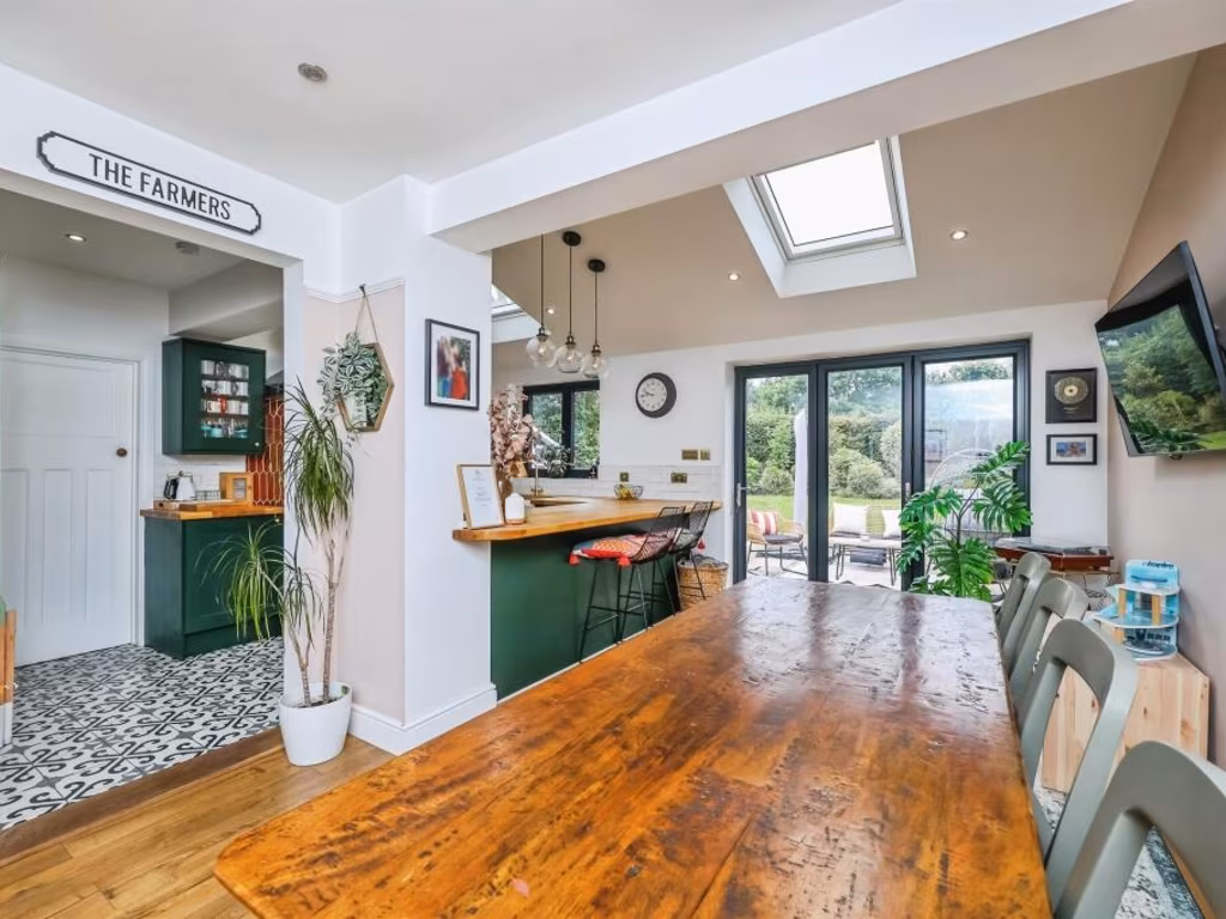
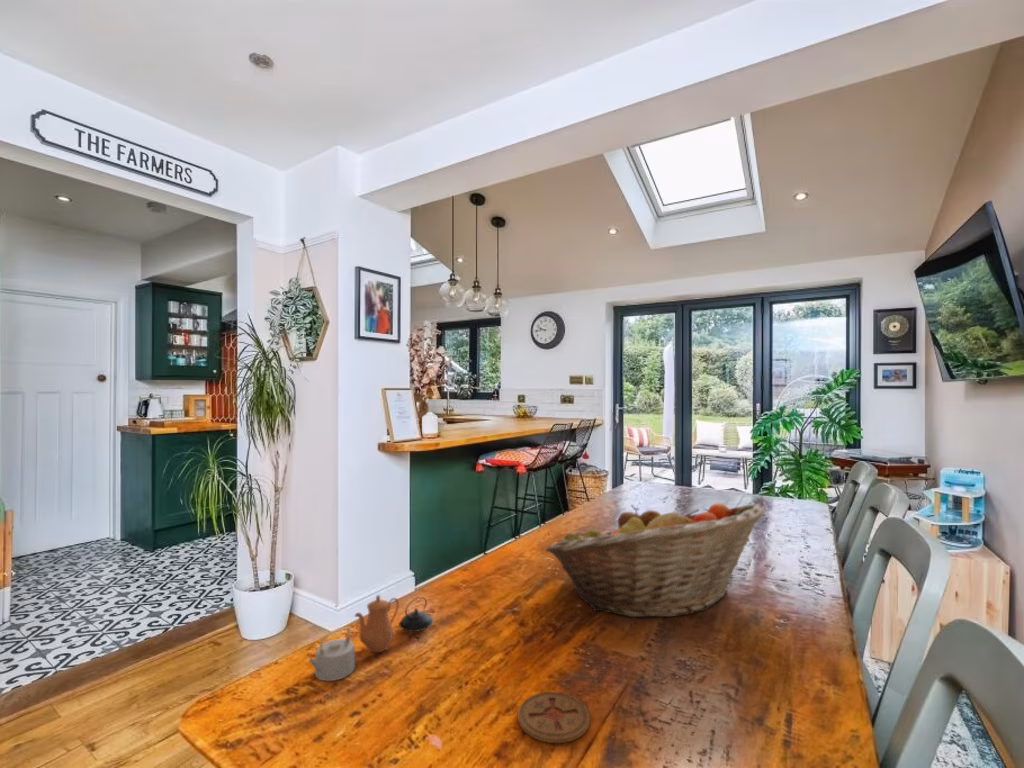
+ teapot (375, 622)
+ coaster (553, 715)
+ fruit basket (656, 545)
